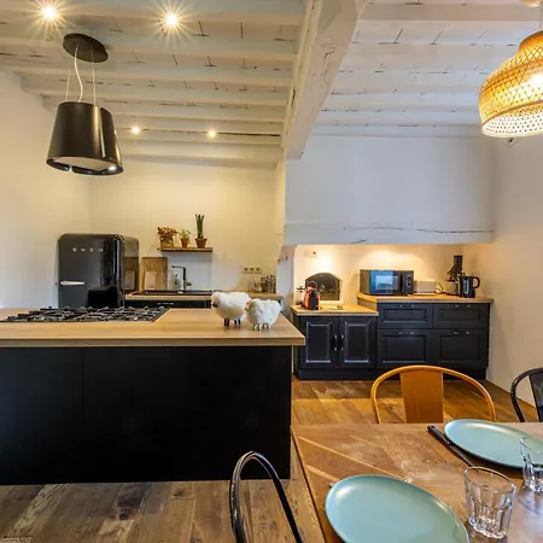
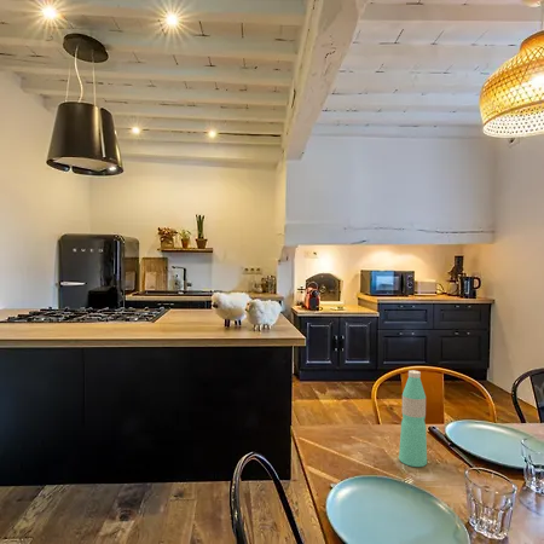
+ water bottle (413, 416)
